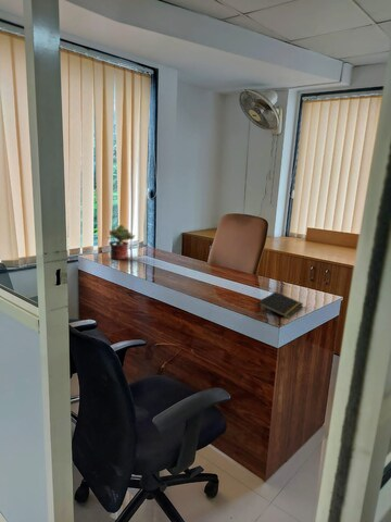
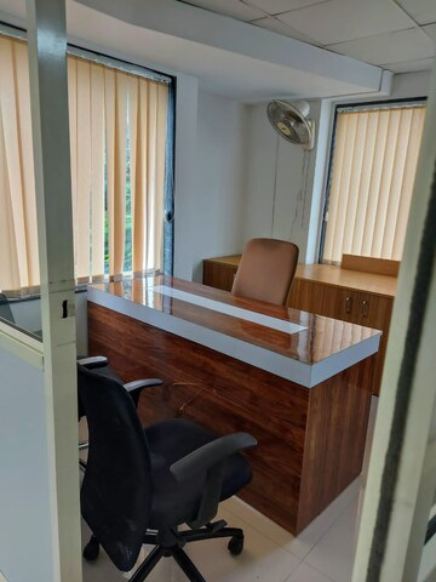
- potted plant (121, 241)
- notepad (280, 303)
